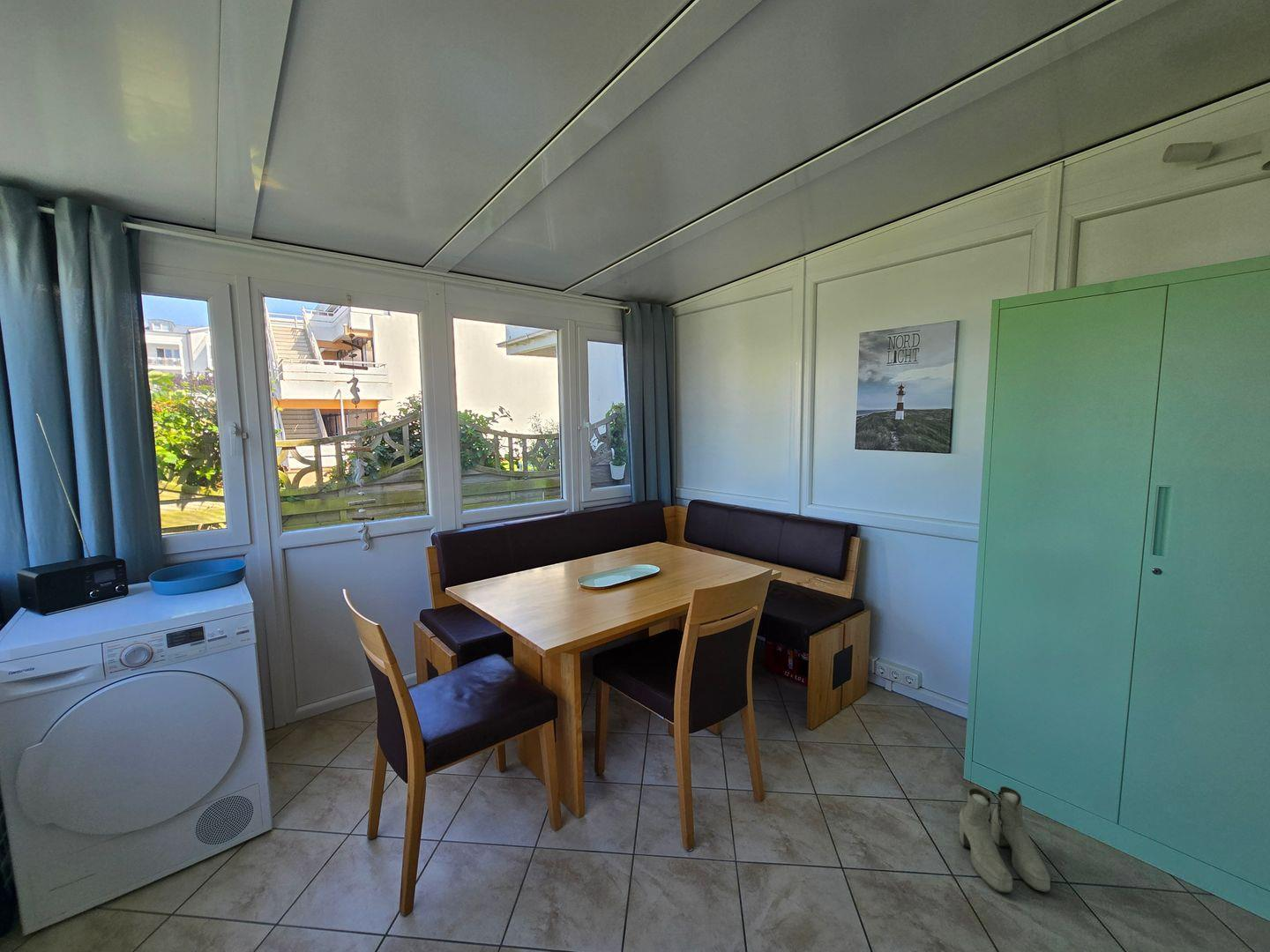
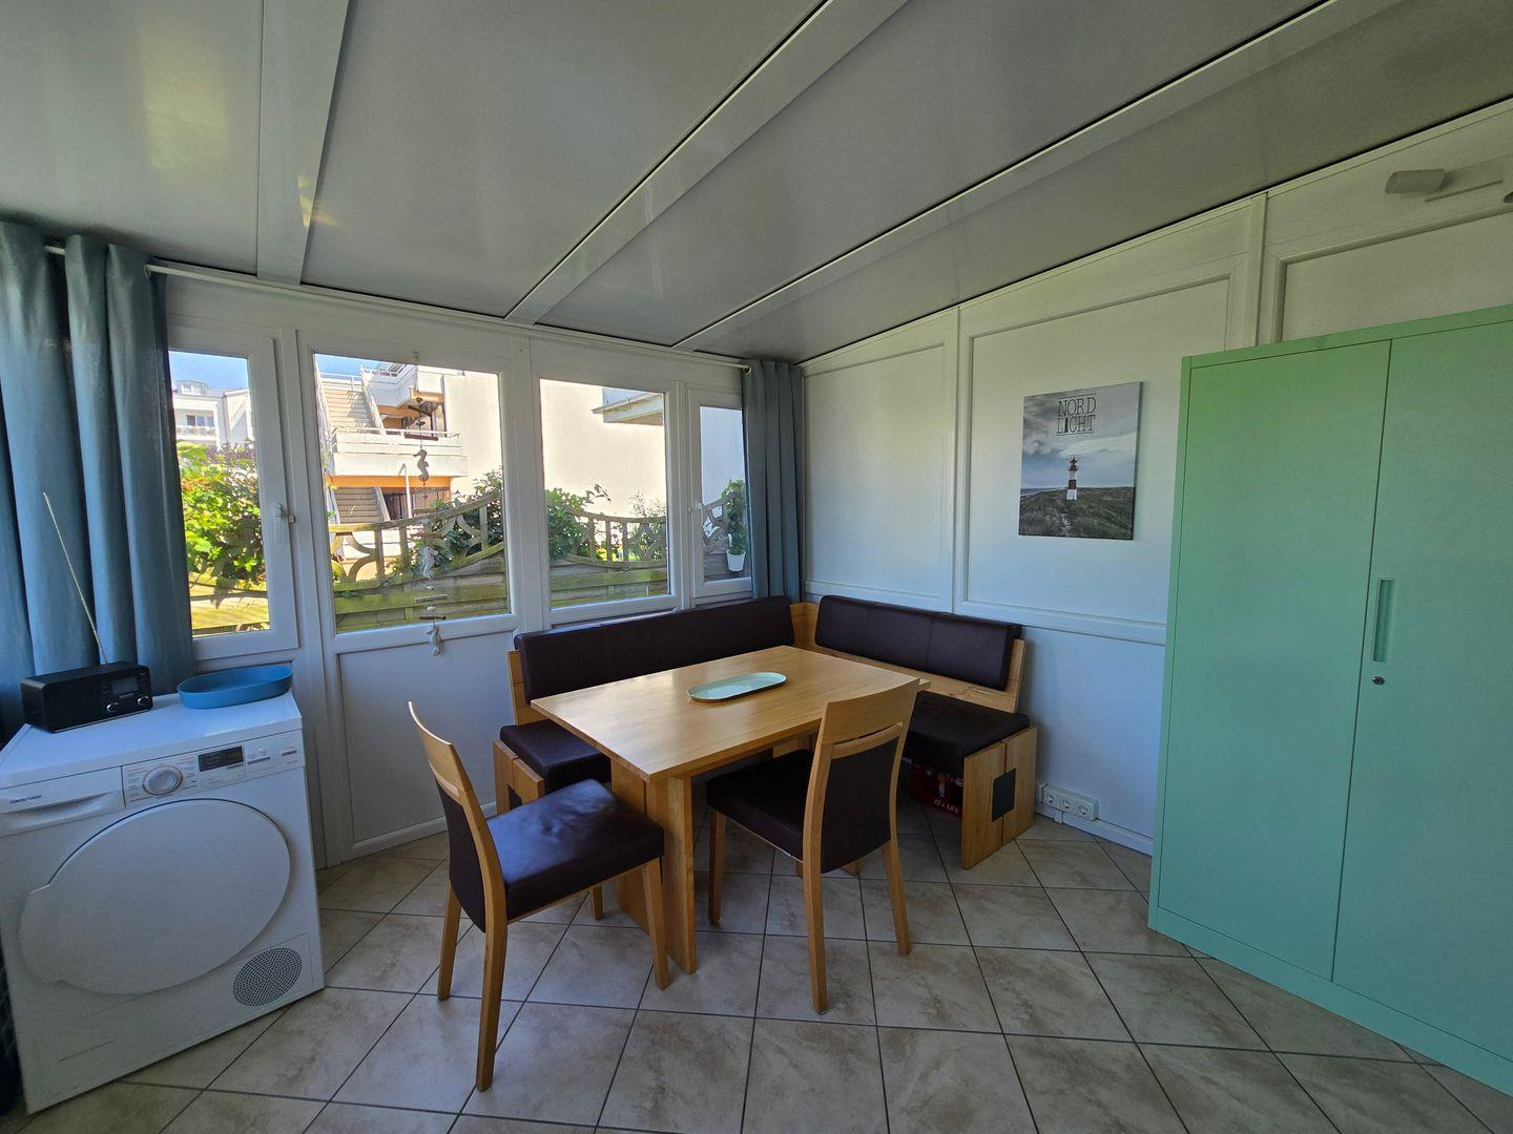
- boots (1002, 833)
